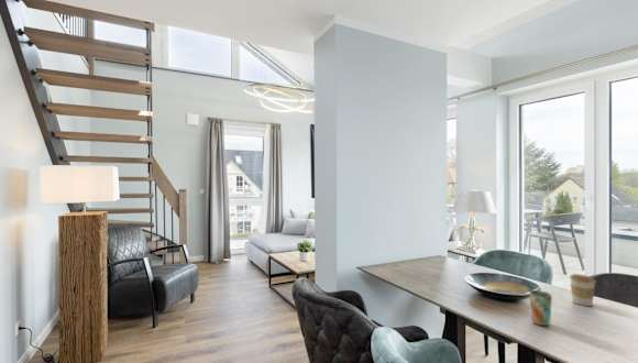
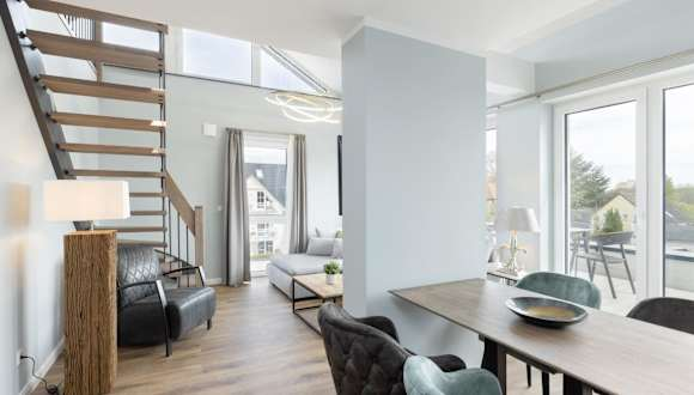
- coffee cup (582, 288)
- cup (540, 308)
